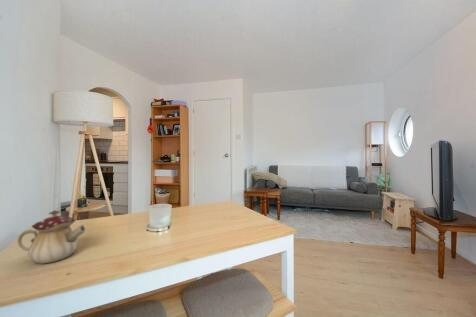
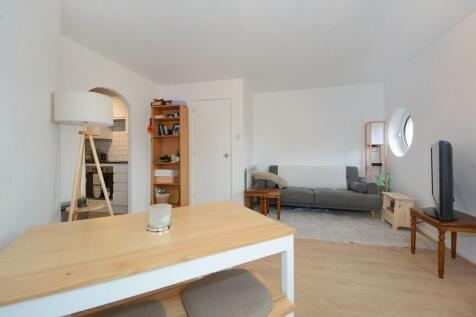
- teapot (51, 233)
